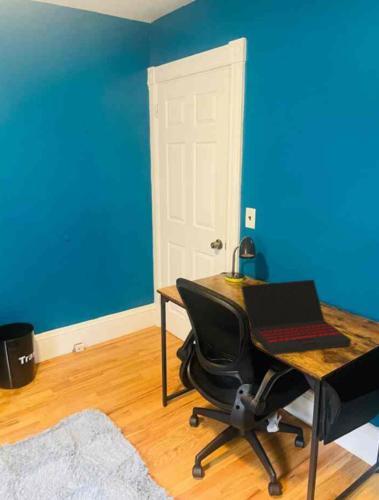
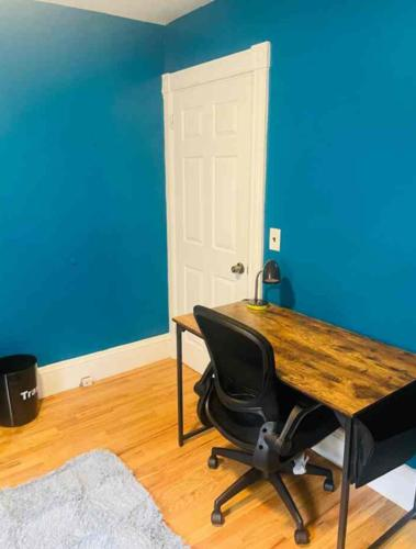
- laptop (293, 313)
